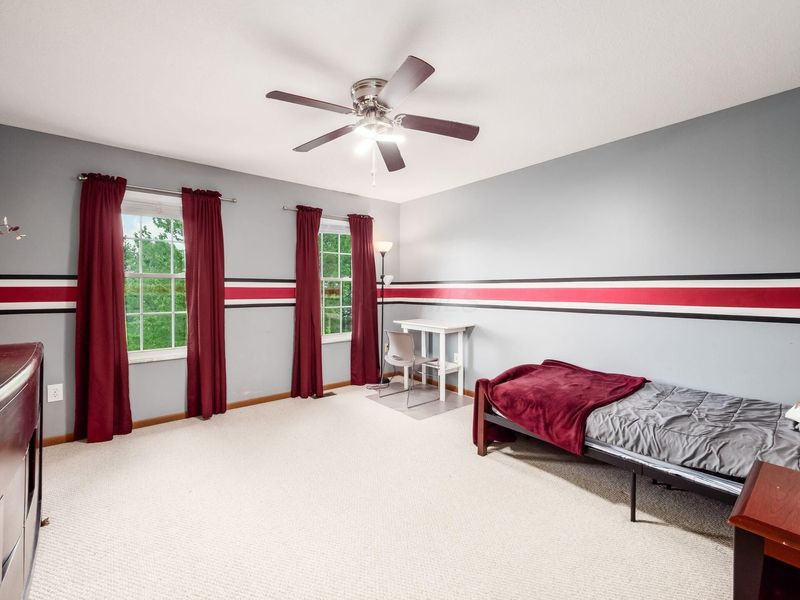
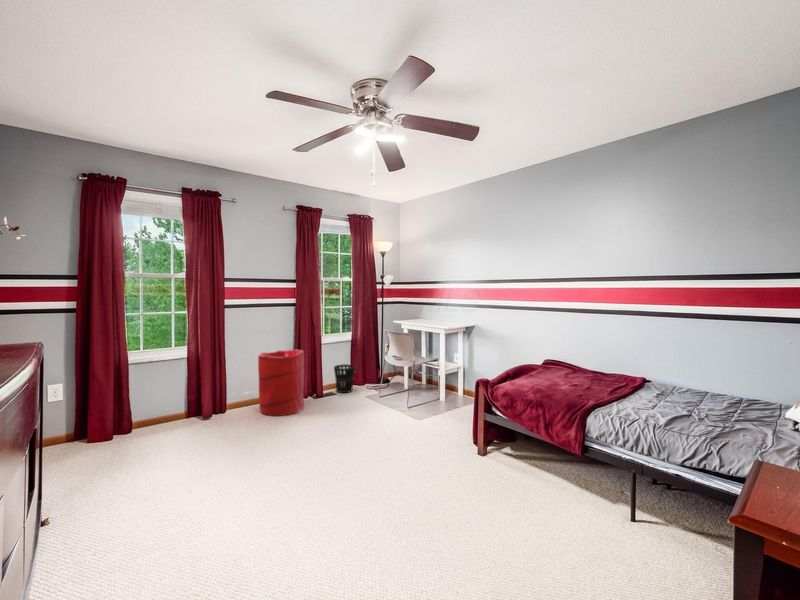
+ laundry hamper (281, 379)
+ wastebasket (344, 378)
